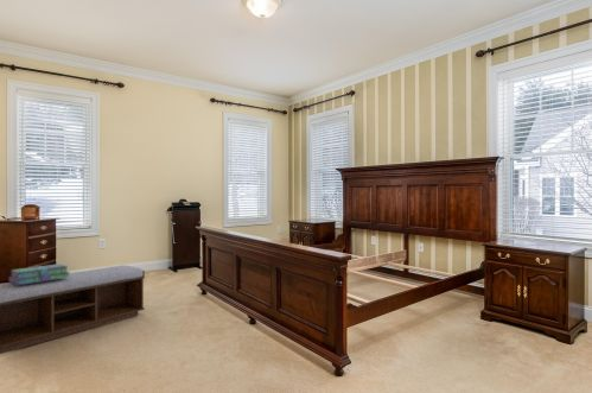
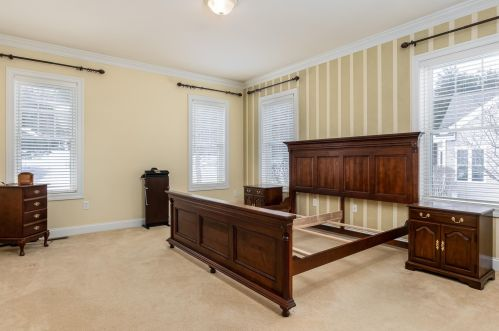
- bench (68, 302)
- stack of books (39, 274)
